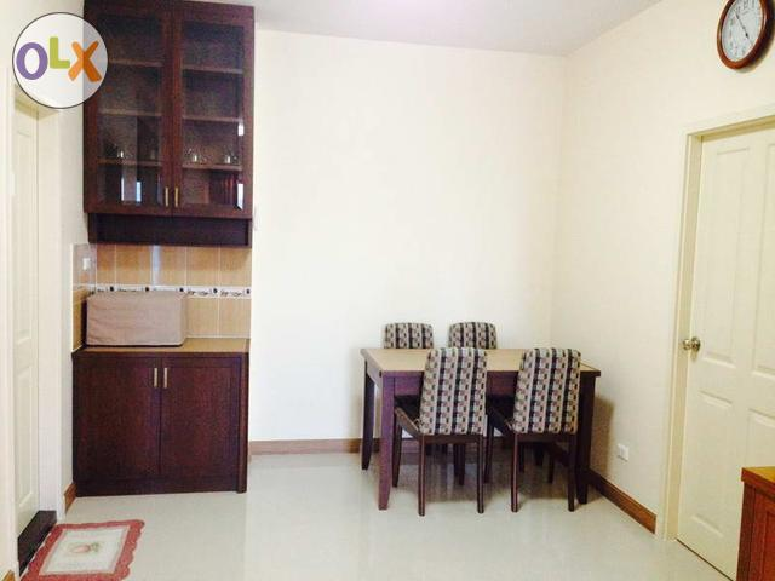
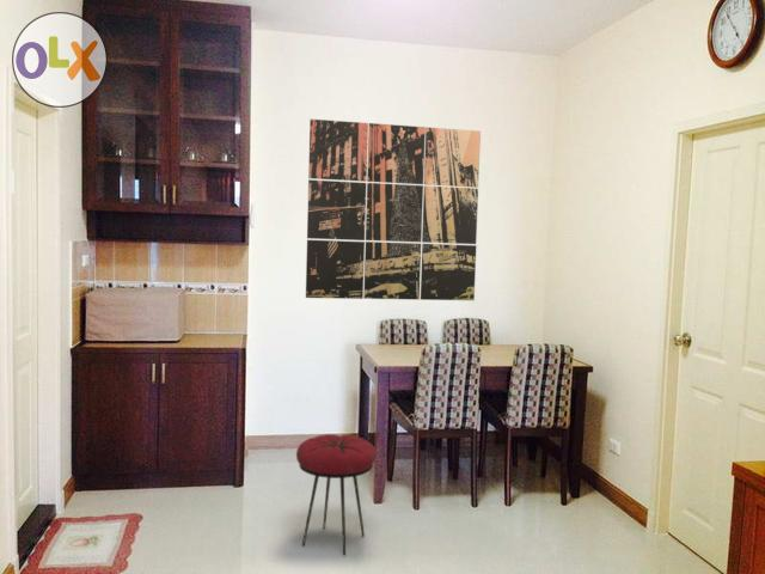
+ stool (341, 490)
+ wall art (394, 213)
